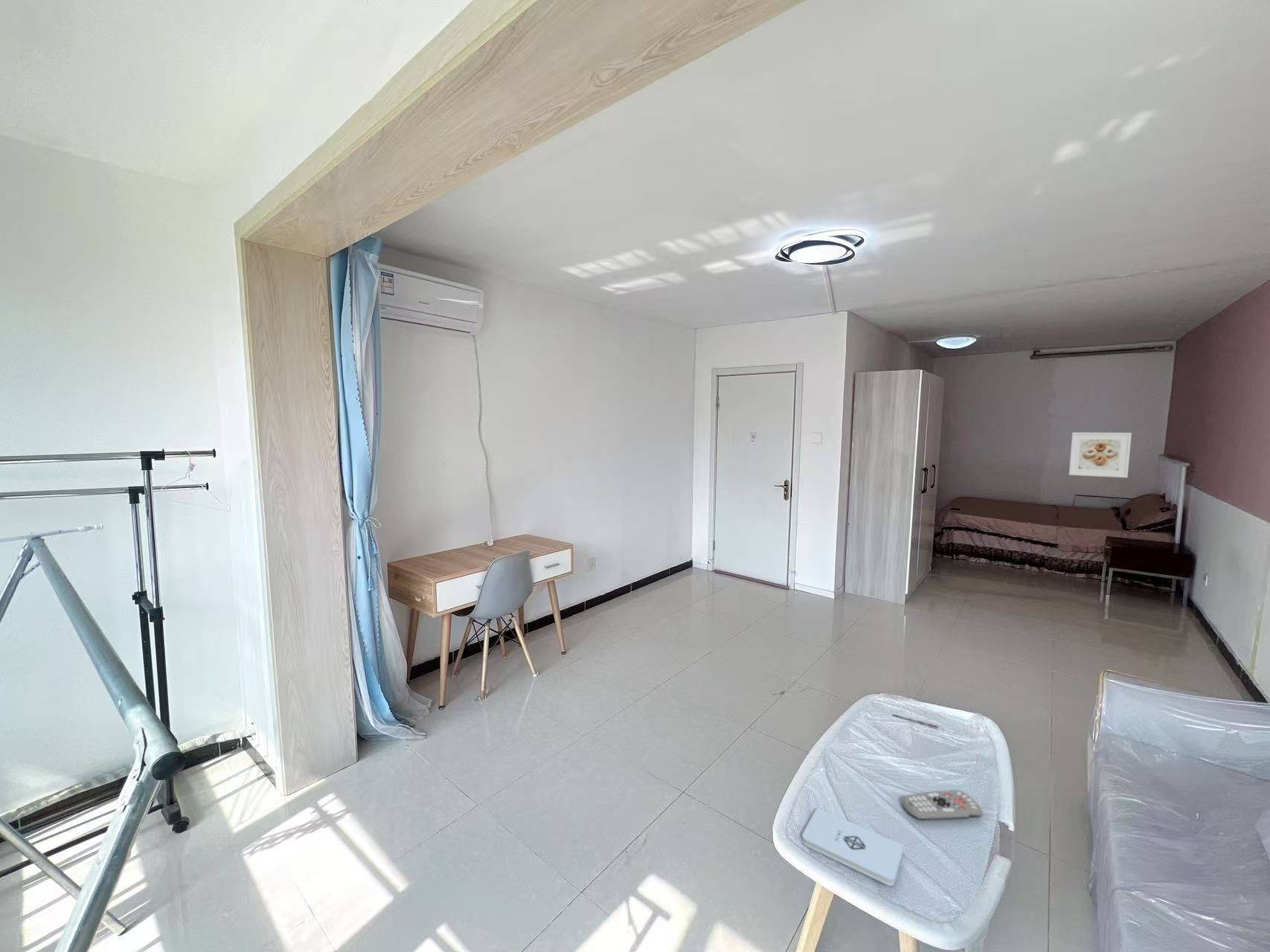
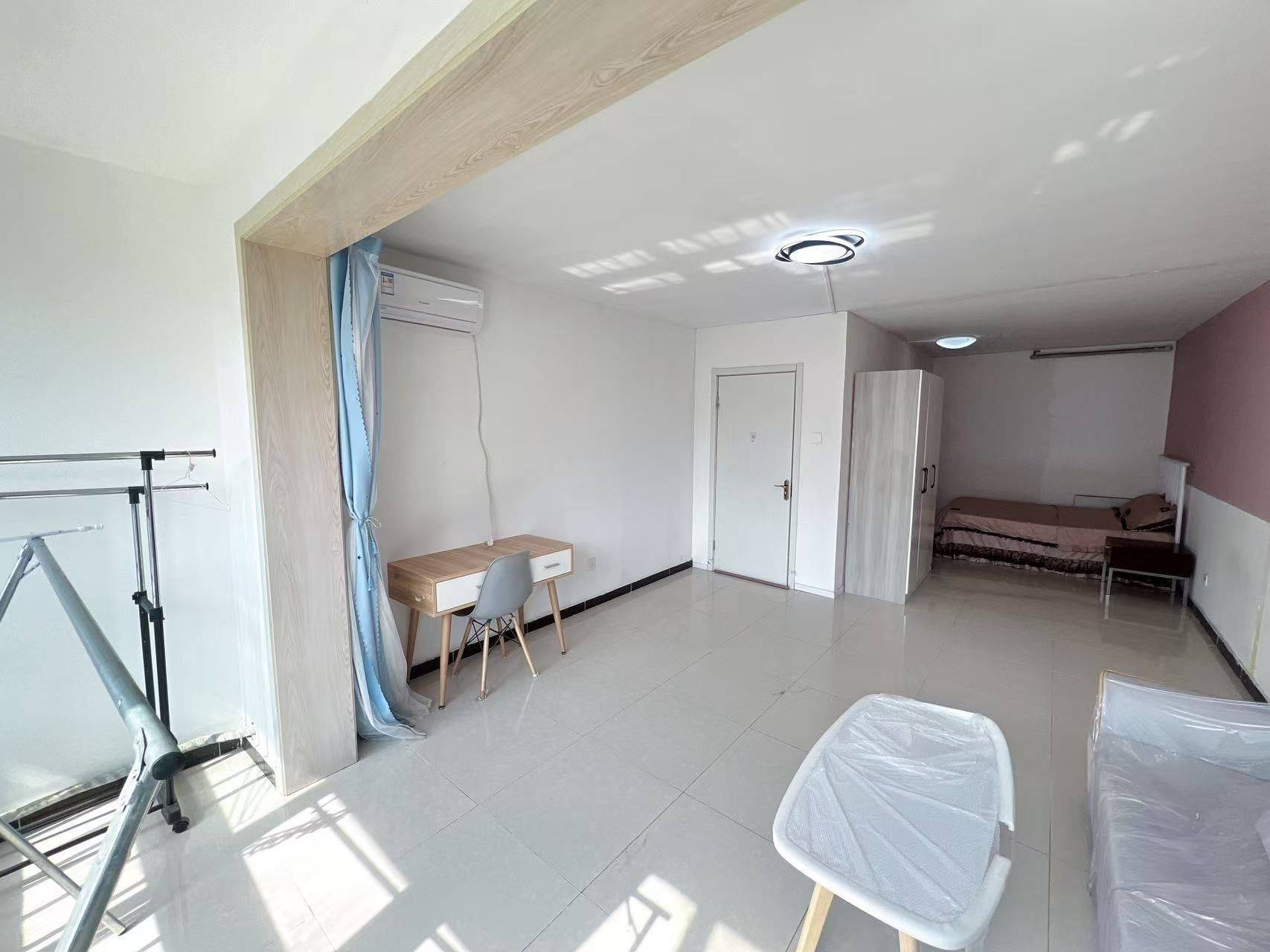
- pen (914, 720)
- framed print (1099, 454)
- remote control (940, 805)
- notepad (851, 844)
